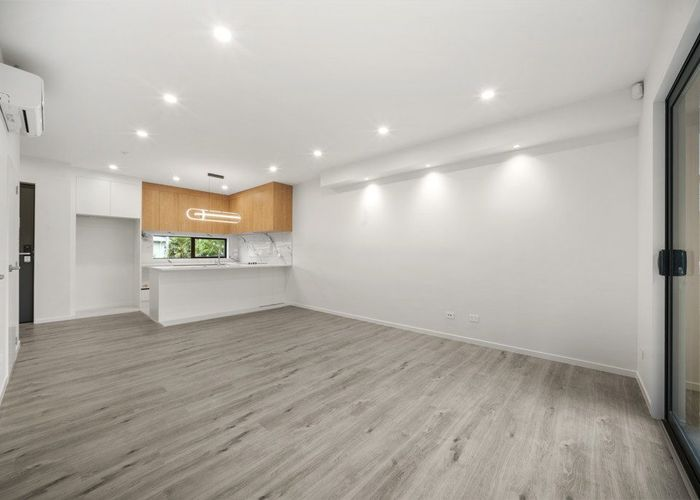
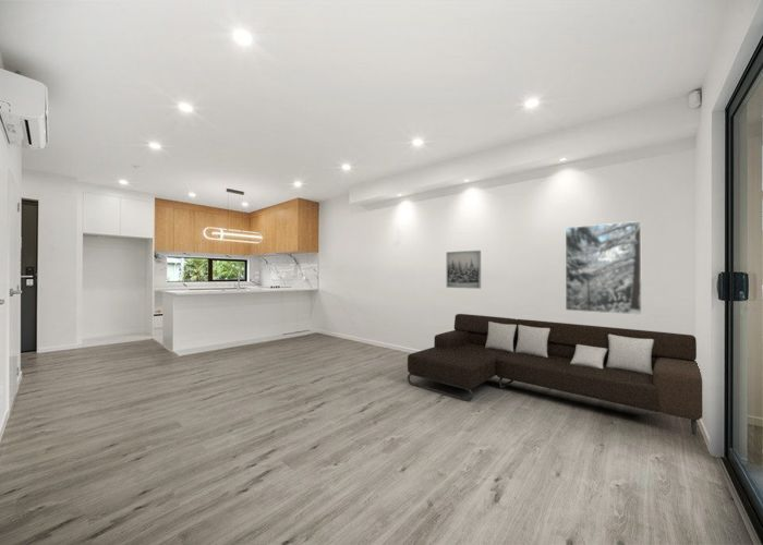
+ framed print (601, 268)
+ wall art (462, 269)
+ sofa (535, 362)
